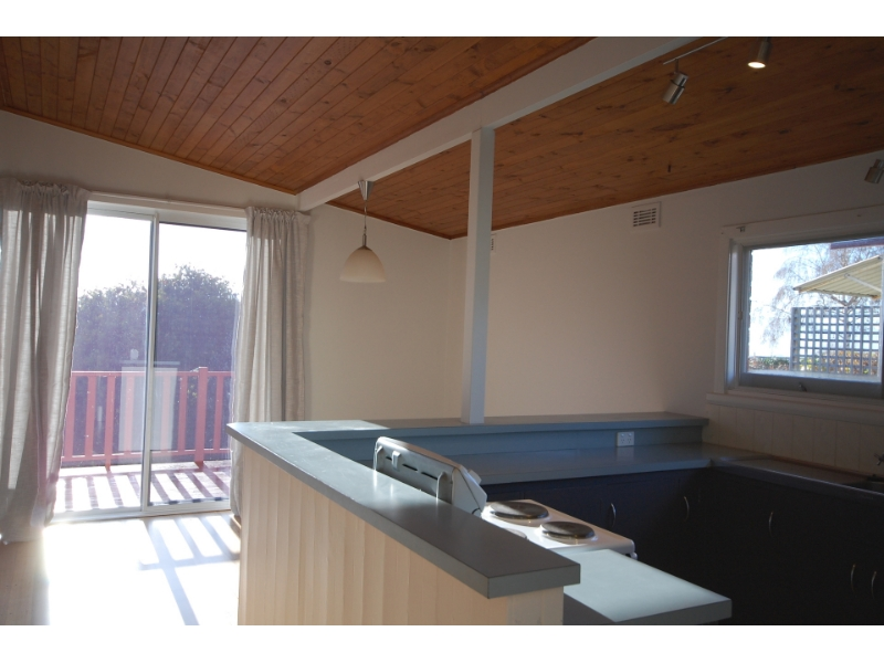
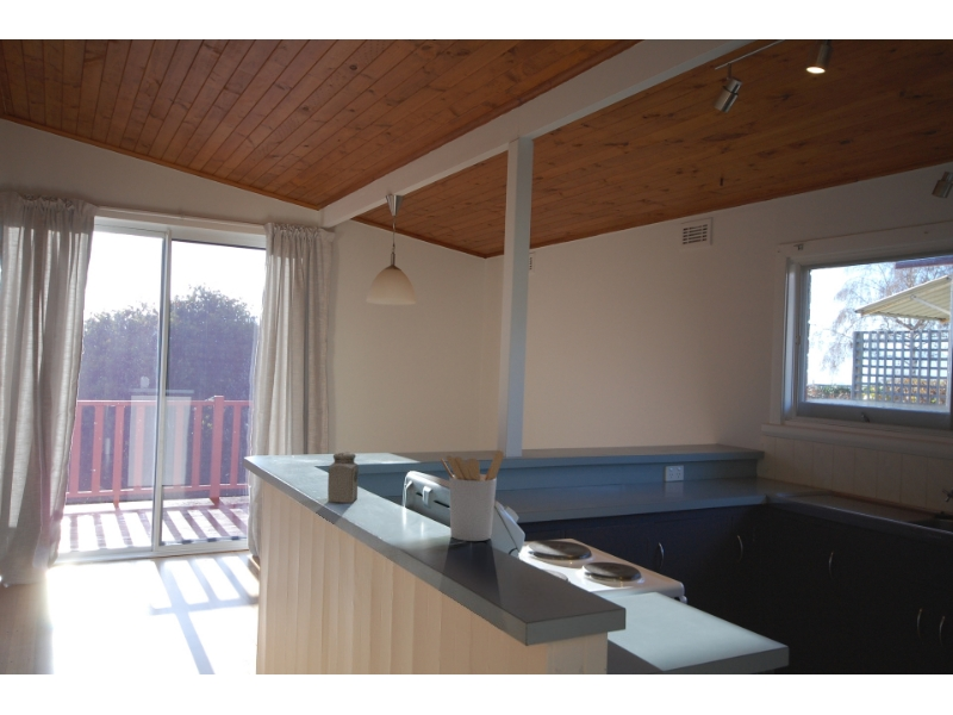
+ salt shaker (343, 475)
+ utensil holder (468, 493)
